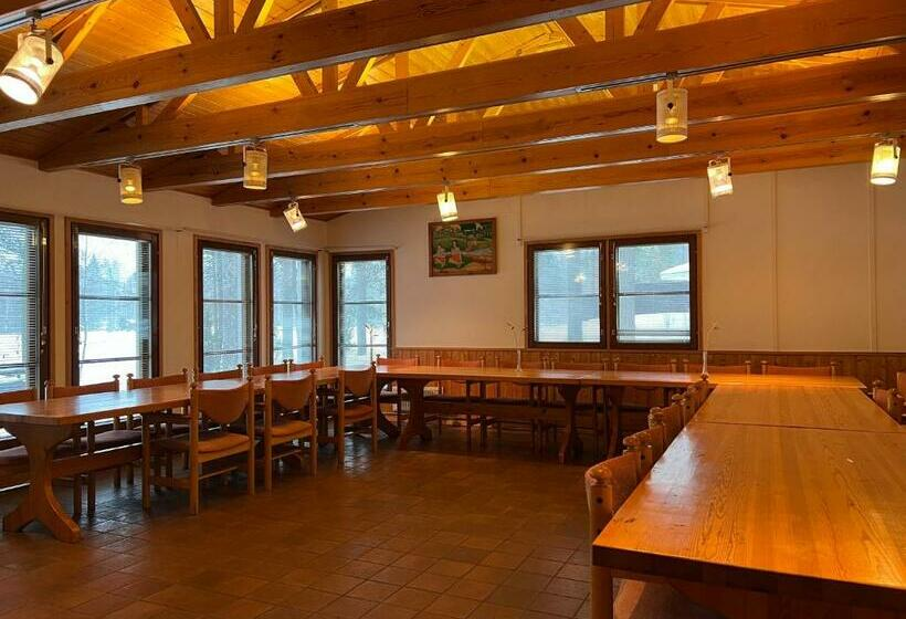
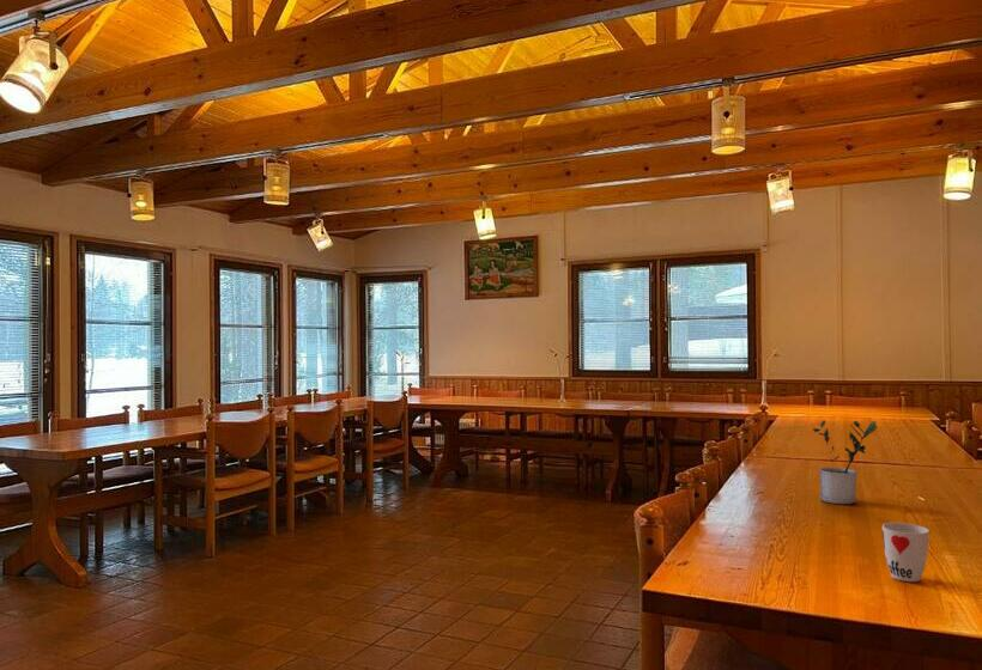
+ potted plant (838, 457)
+ cup (905, 552)
